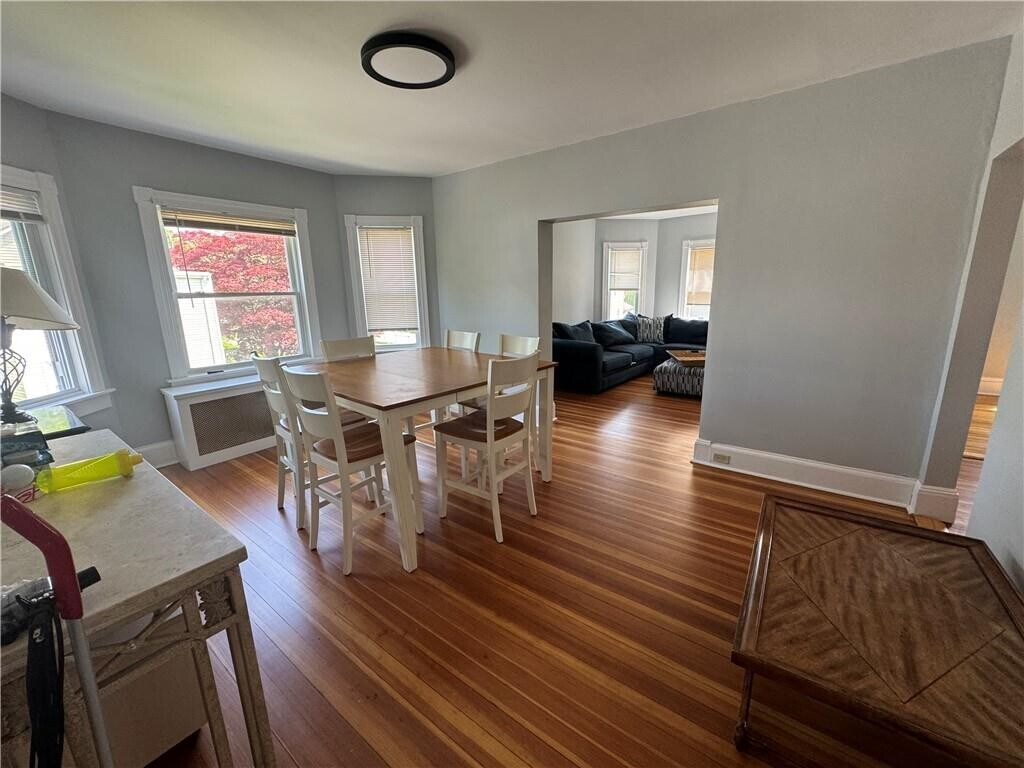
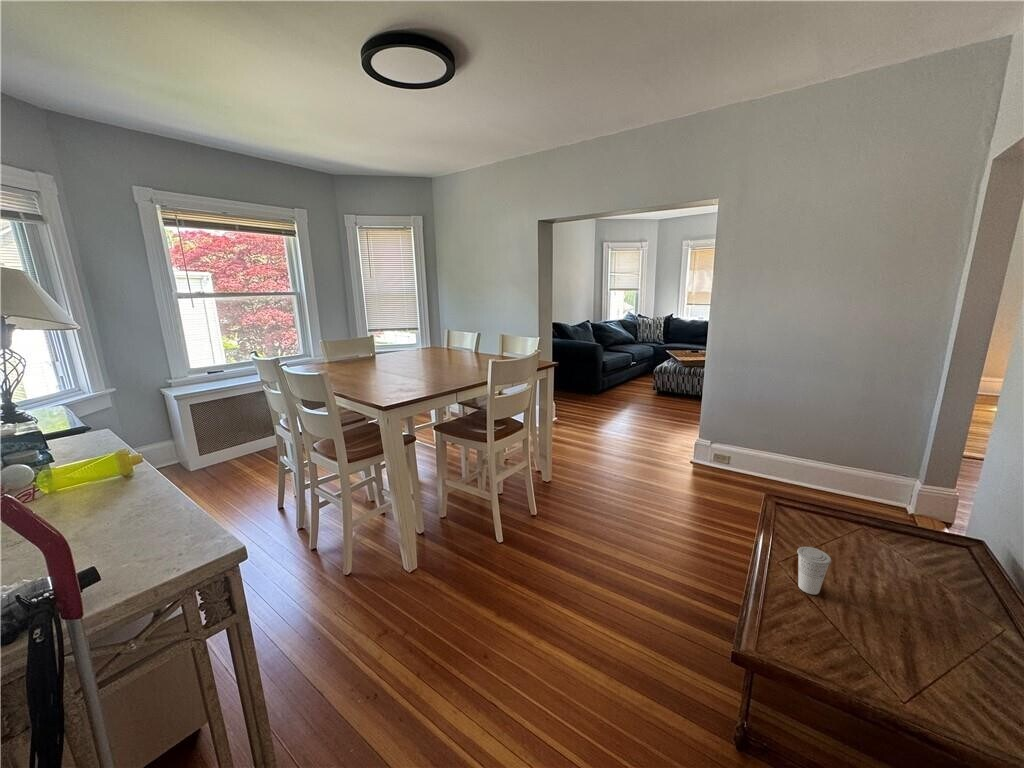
+ cup (811, 571)
